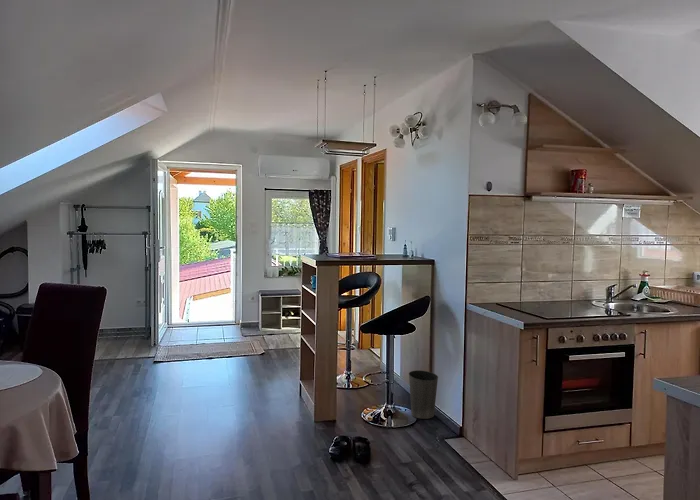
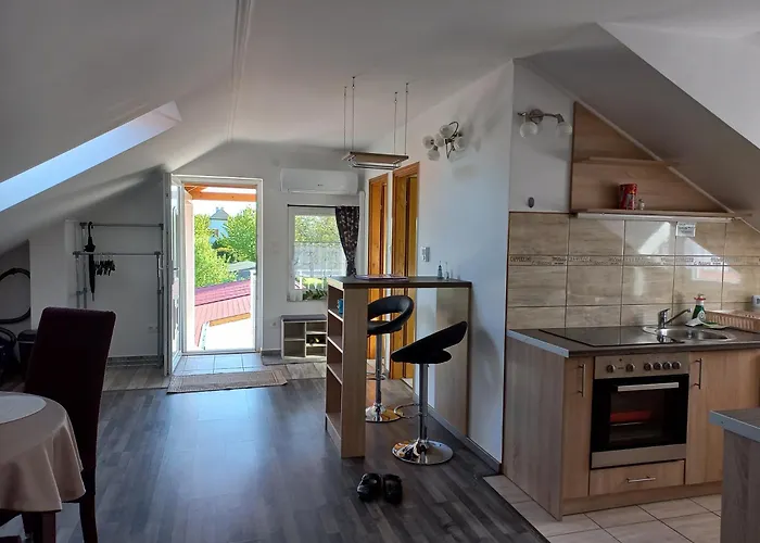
- waste basket (422, 394)
